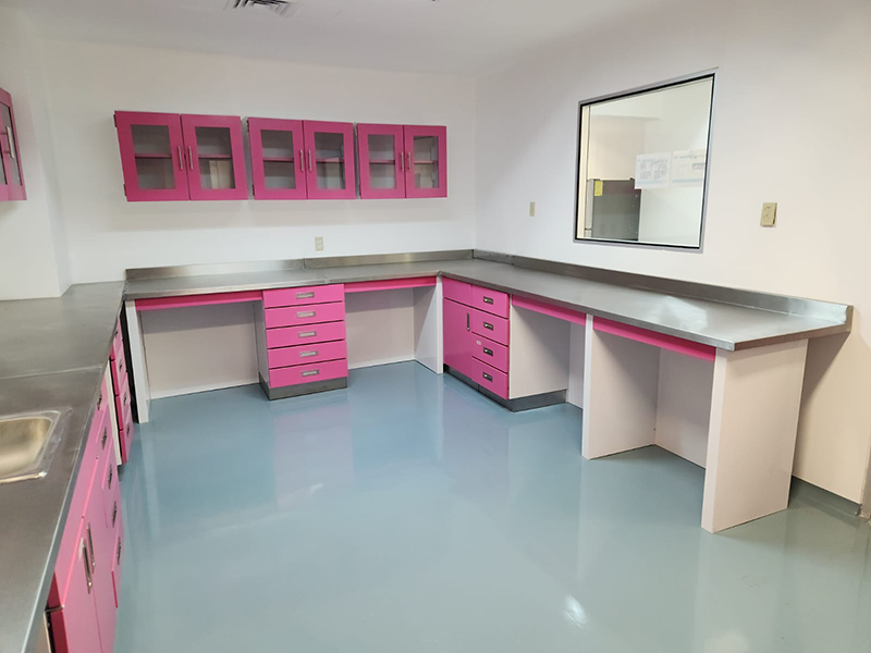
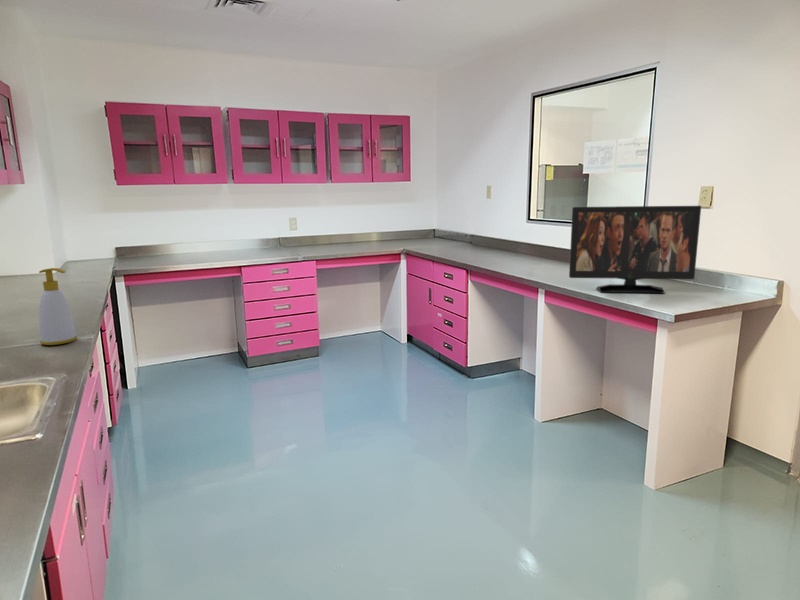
+ flat panel tv (632, 249)
+ soap bottle (54, 305)
